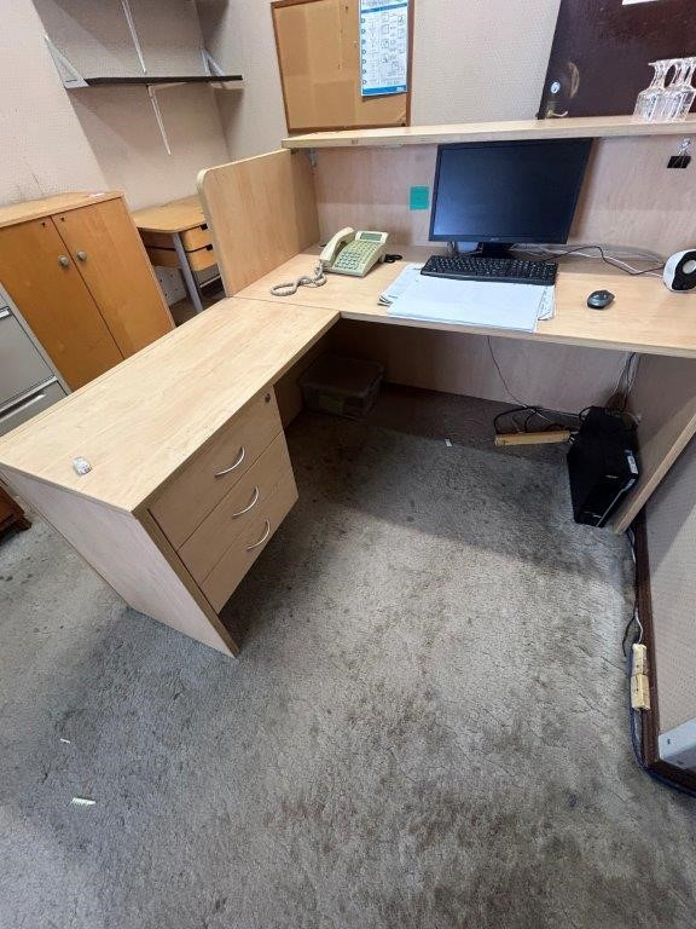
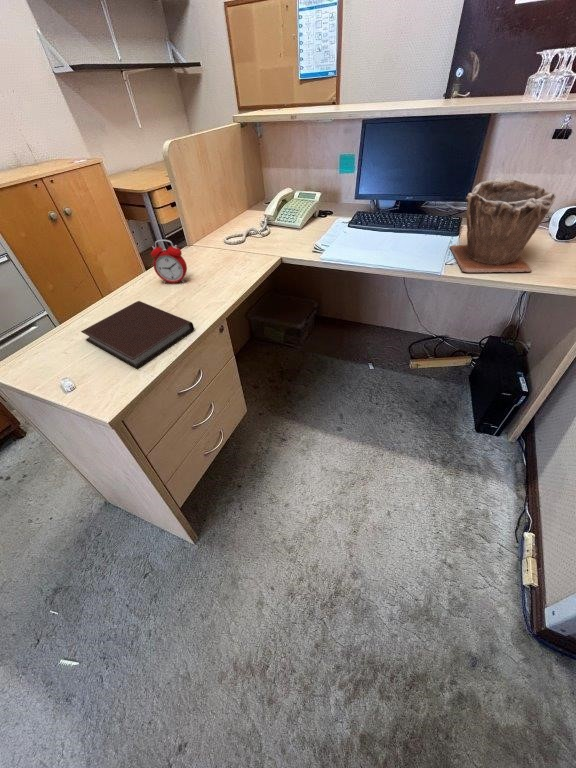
+ plant pot (499, 225)
+ alarm clock (168, 261)
+ notebook (138, 330)
